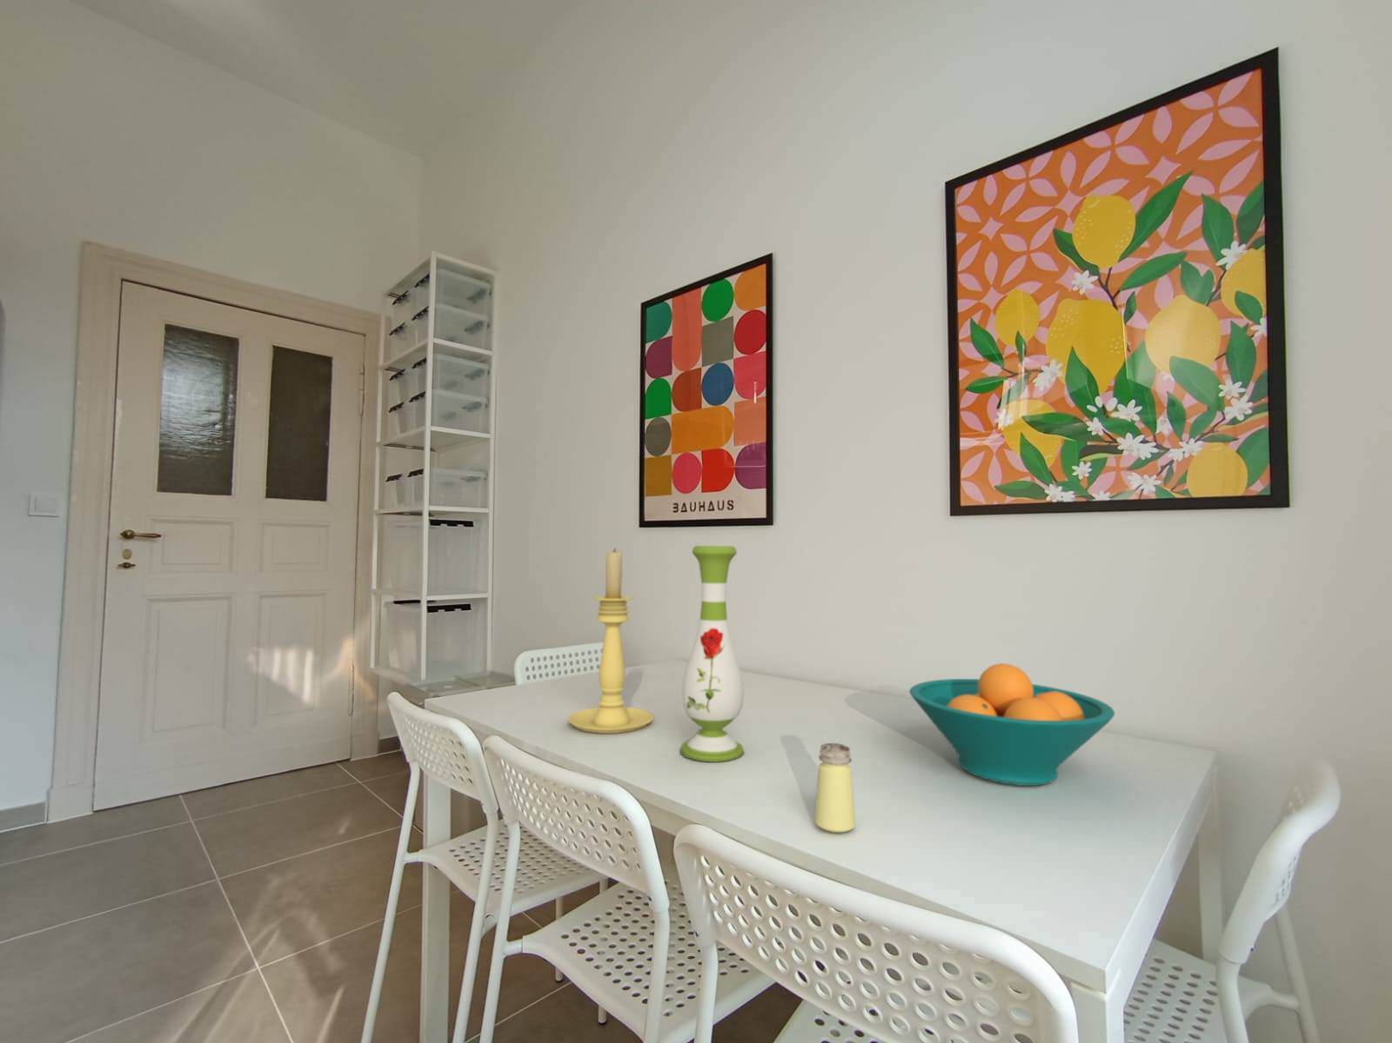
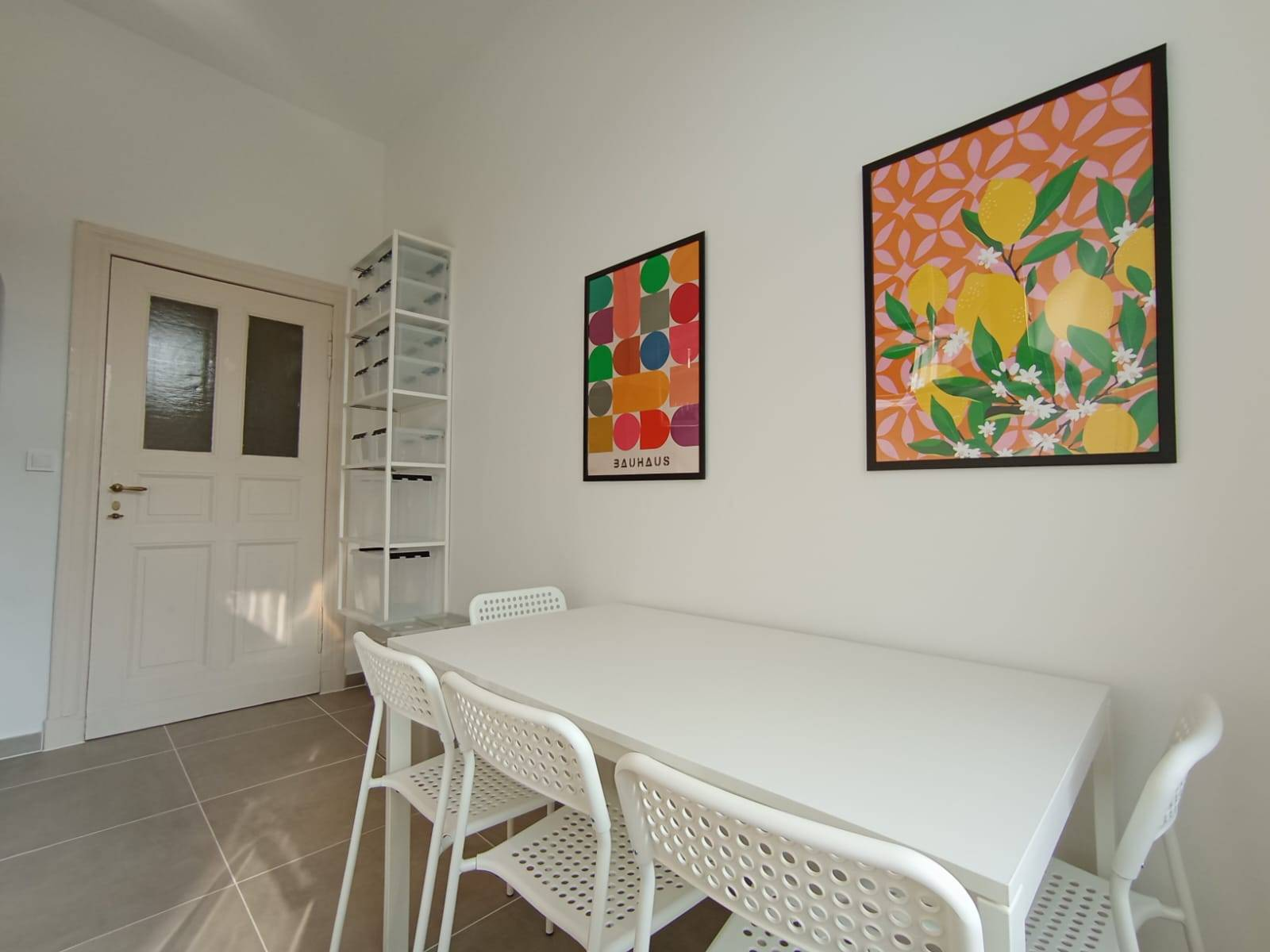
- candle holder (613, 634)
- fruit bowl (1006, 717)
- saltshaker (834, 784)
- vase (712, 647)
